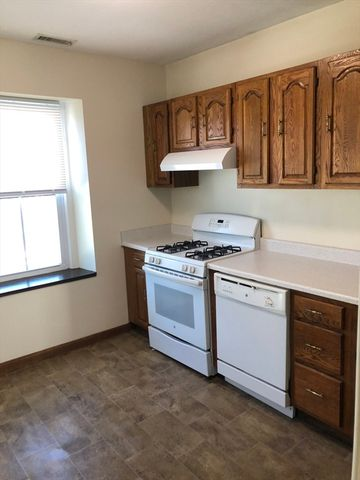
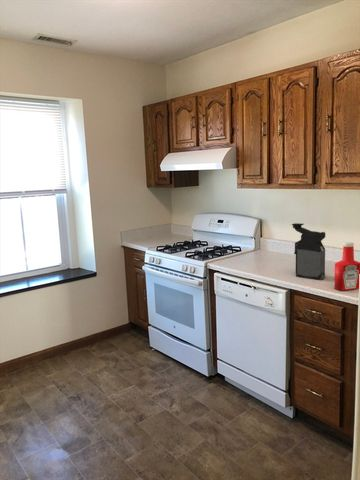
+ soap bottle (348, 265)
+ coffee maker (308, 250)
